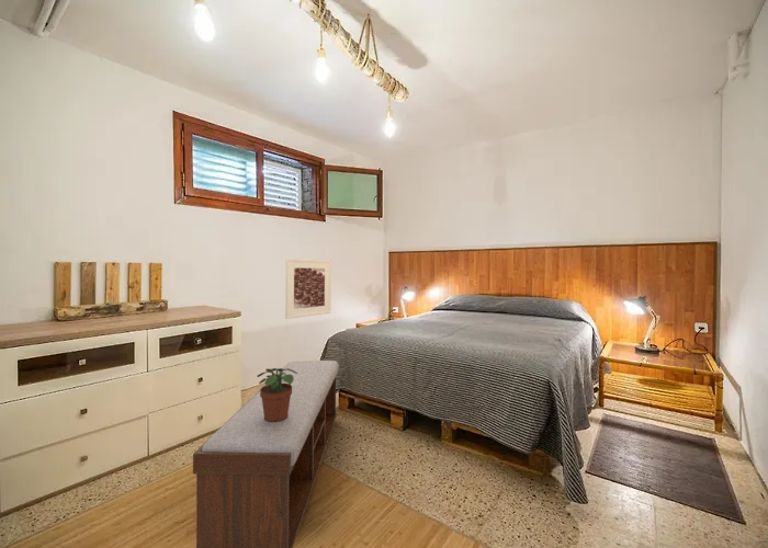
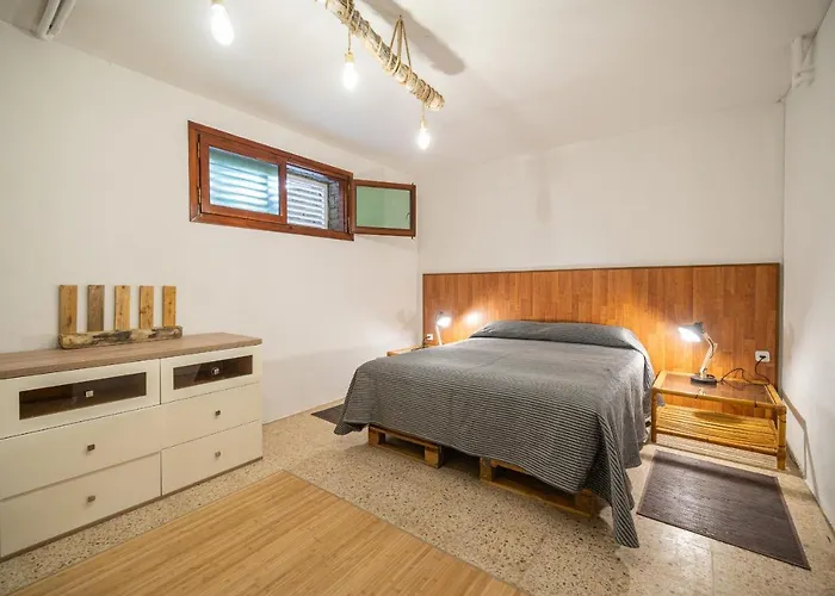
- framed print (309, 287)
- bench (290, 430)
- potted plant (278, 393)
